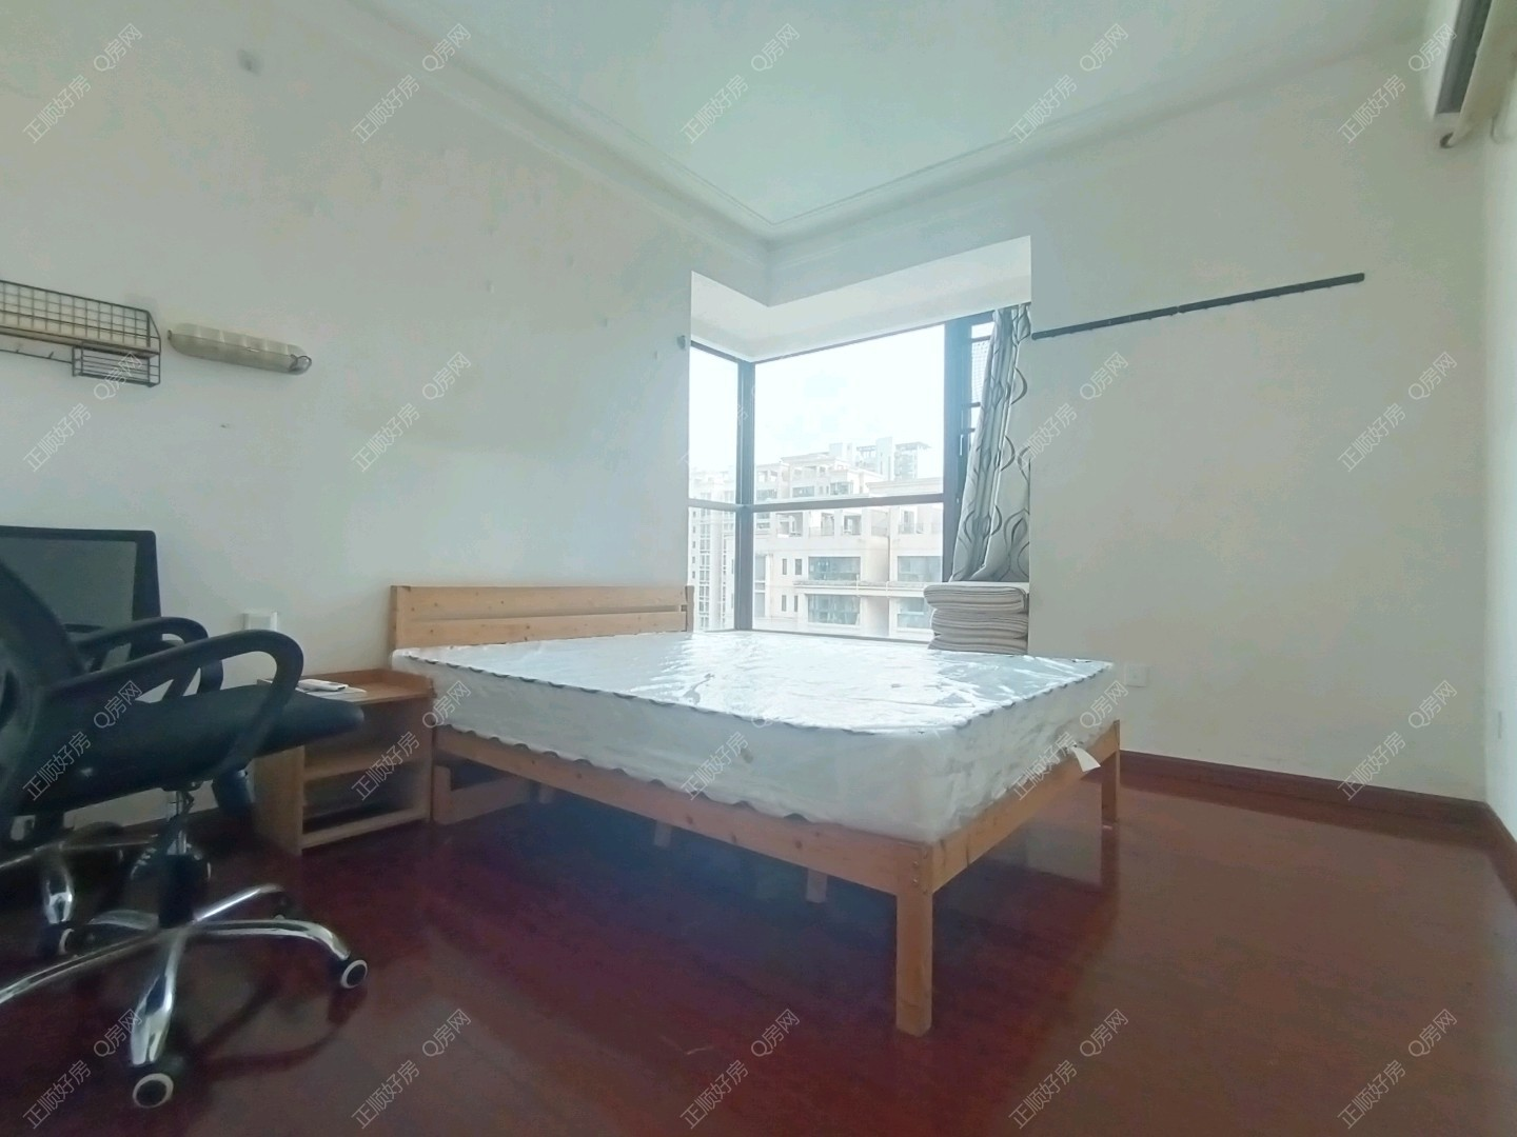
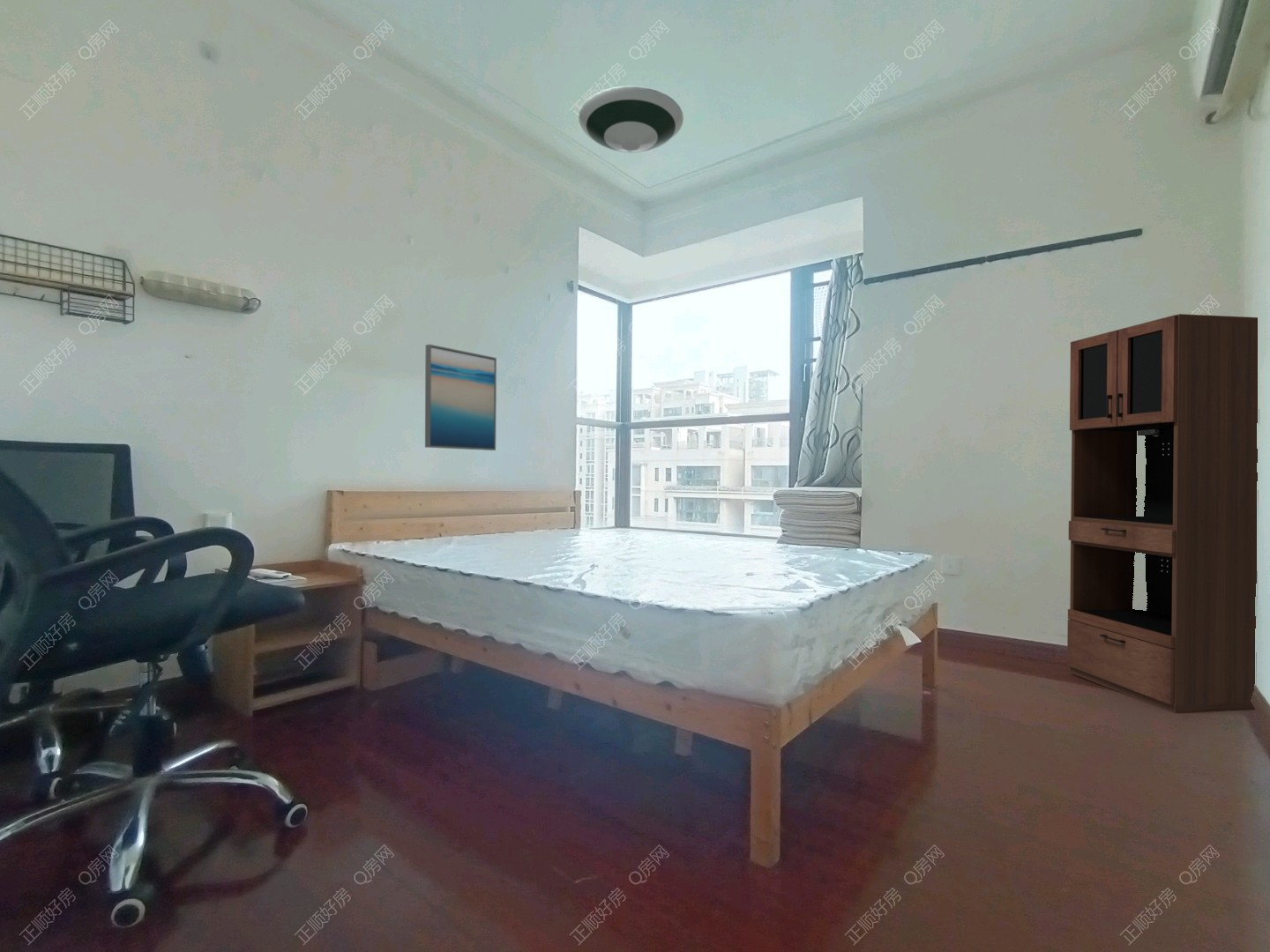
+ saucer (631, 133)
+ wall art (462, 400)
+ cabinet (1154, 510)
